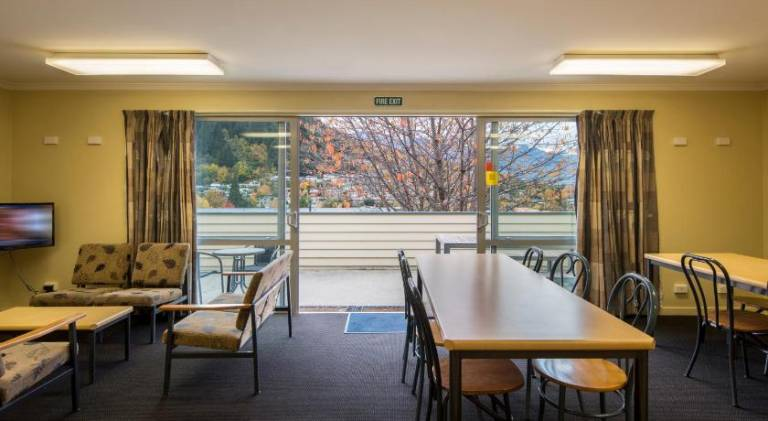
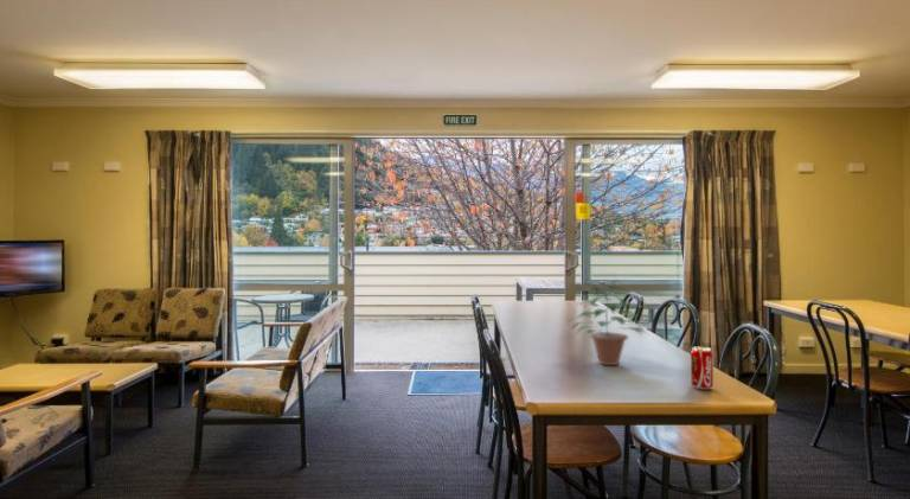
+ potted plant (609, 321)
+ beverage can (701, 367)
